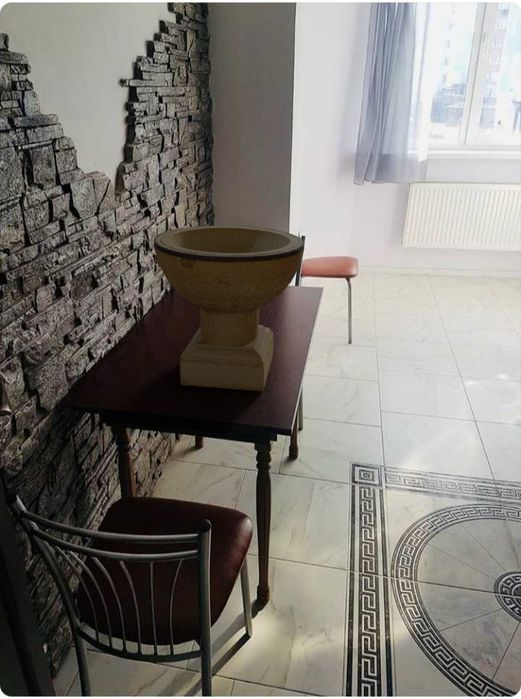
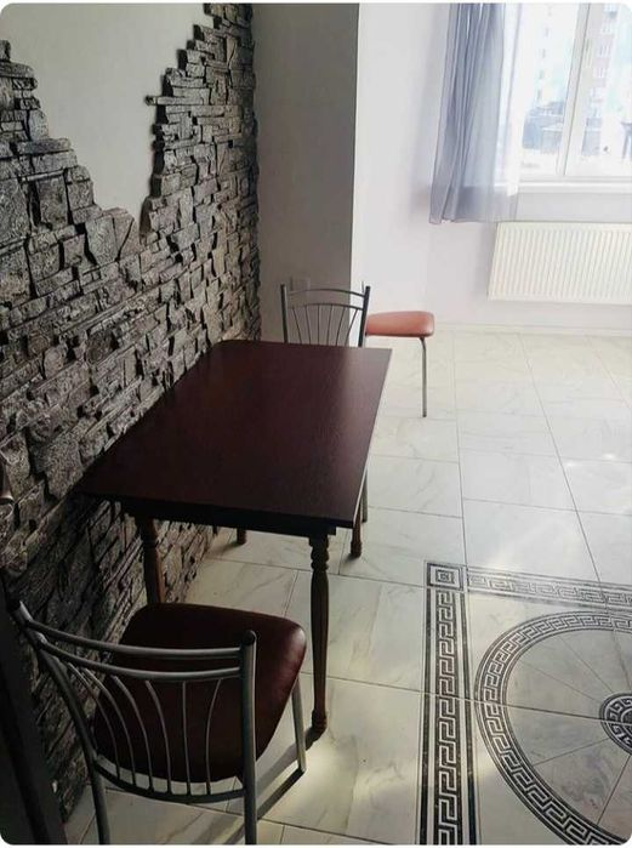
- decorative bowl (230, 307)
